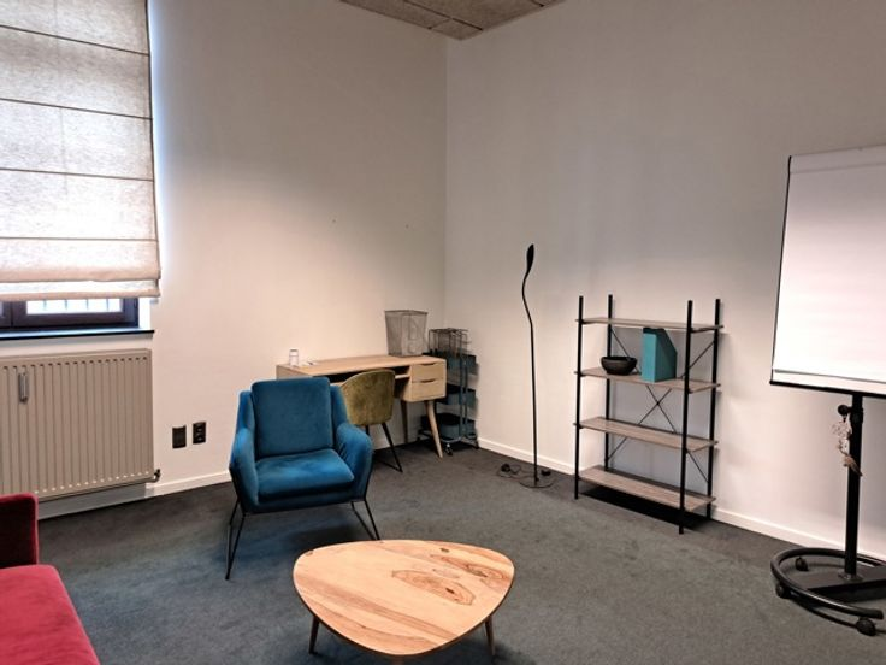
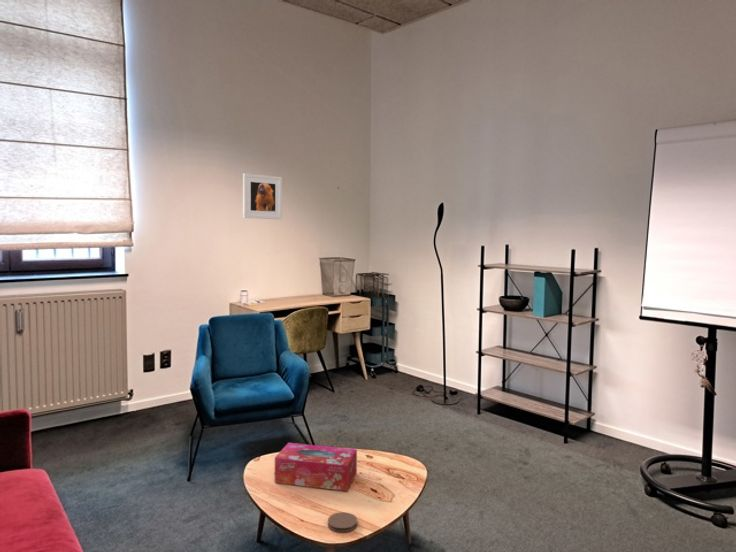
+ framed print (262, 197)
+ coaster (342, 521)
+ tissue box (316, 465)
